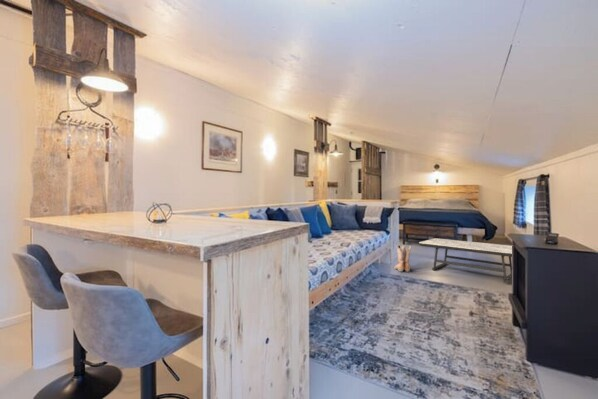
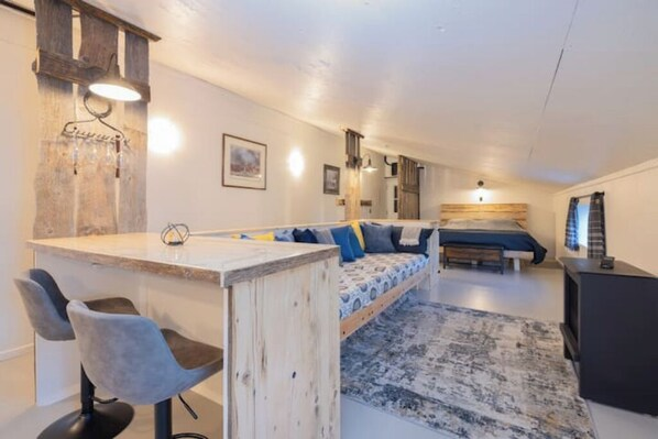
- boots (402, 257)
- coffee table (471, 259)
